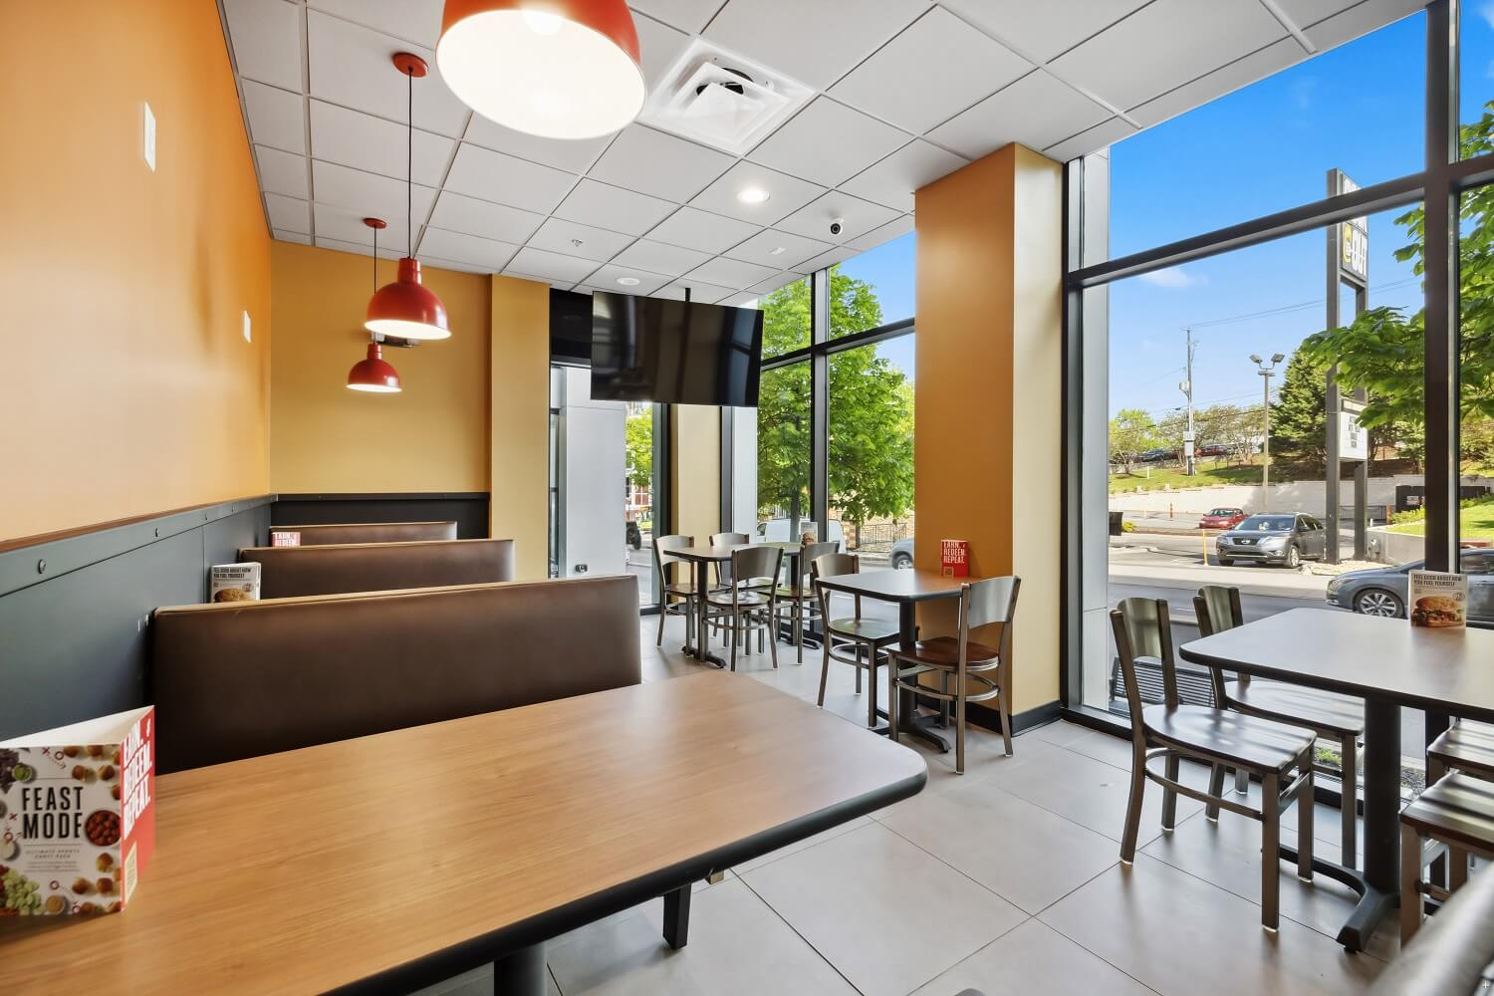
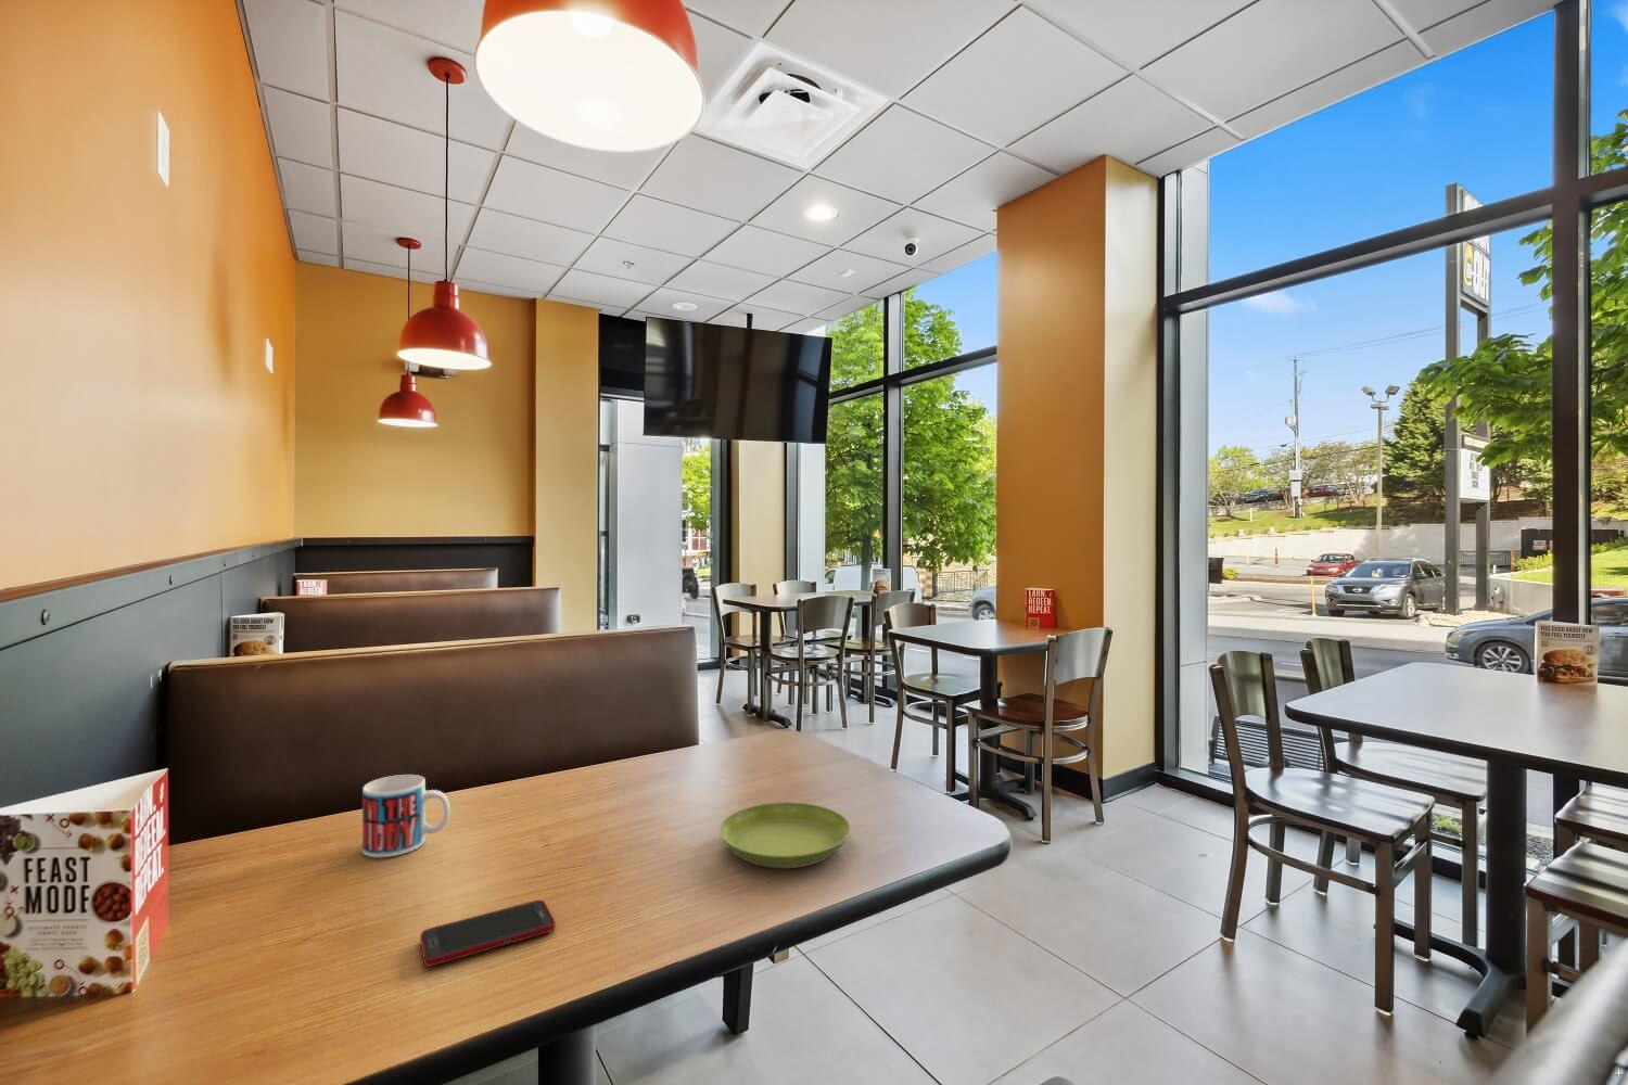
+ mug (406, 811)
+ cell phone (488, 931)
+ saucer (785, 836)
